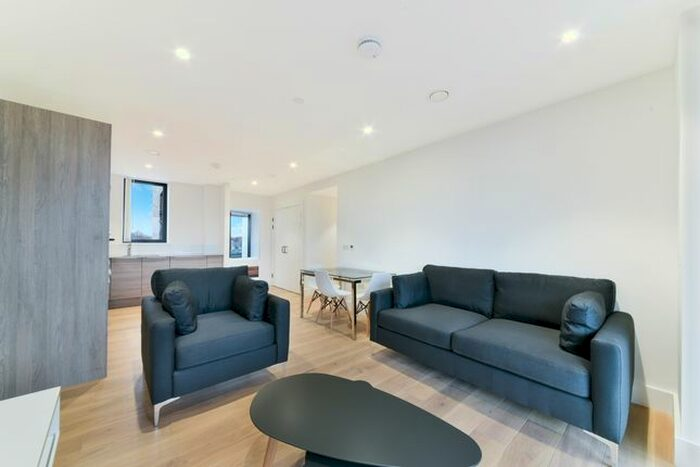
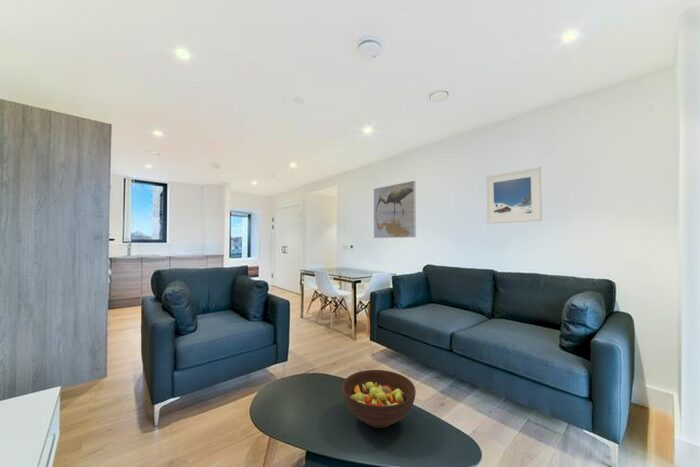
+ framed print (511, 197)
+ fruit bowl (378, 402)
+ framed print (393, 211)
